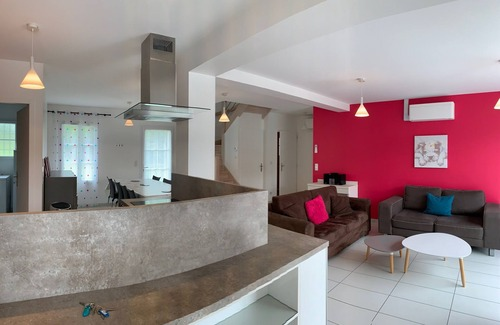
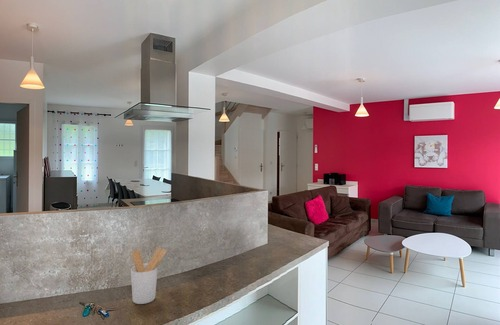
+ utensil holder (149, 273)
